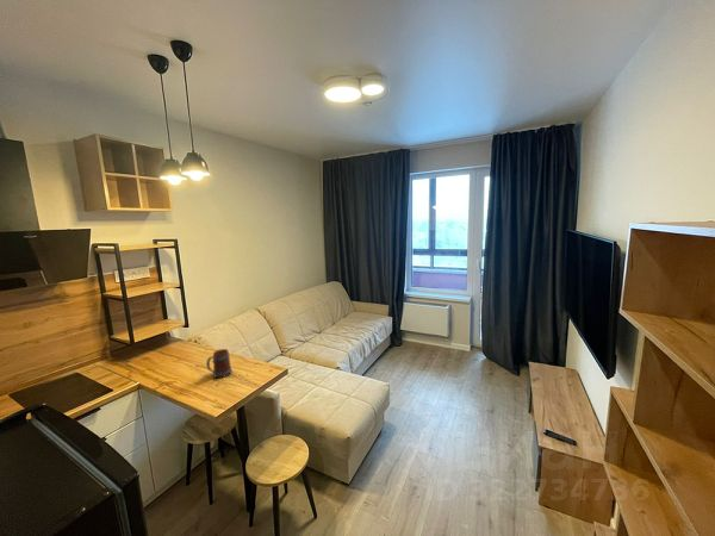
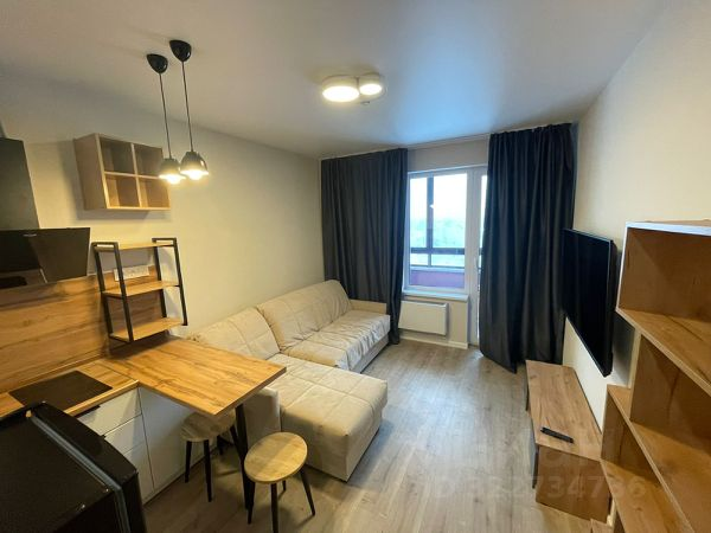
- mug (218, 363)
